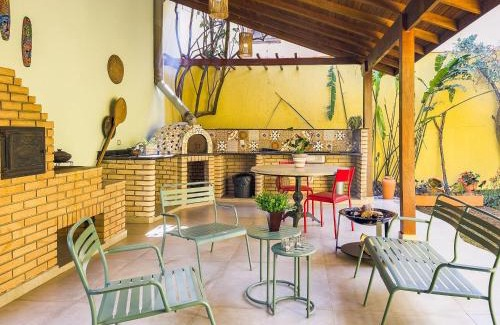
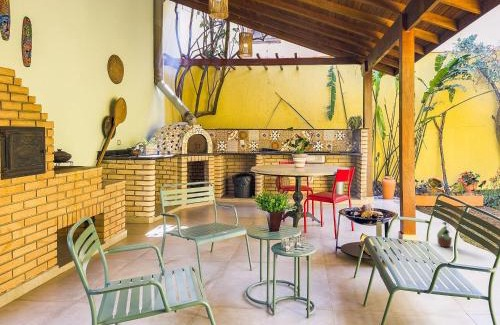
+ potted plant (445, 231)
